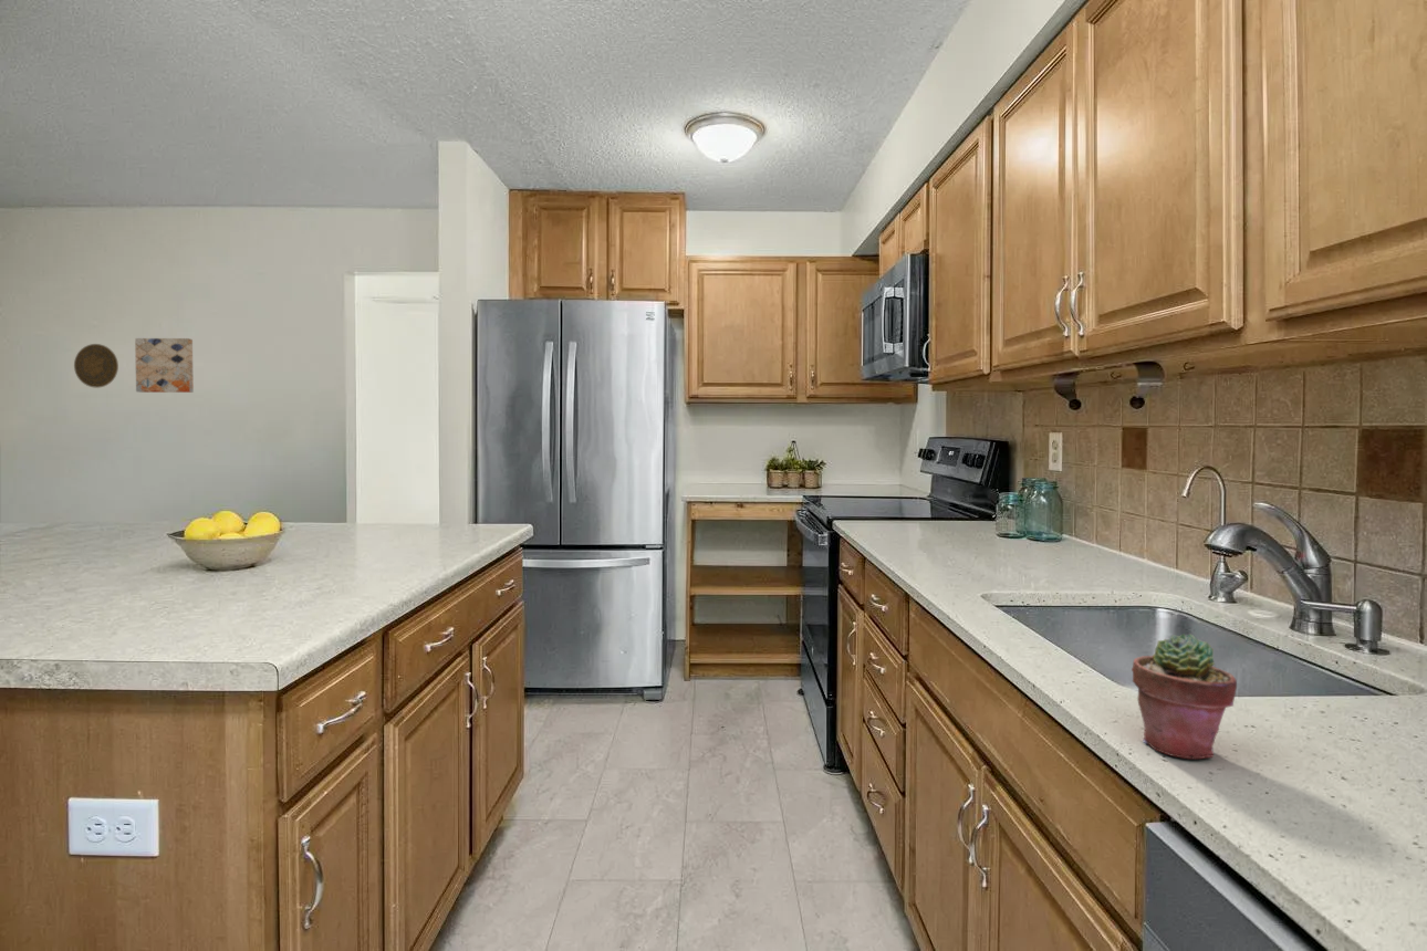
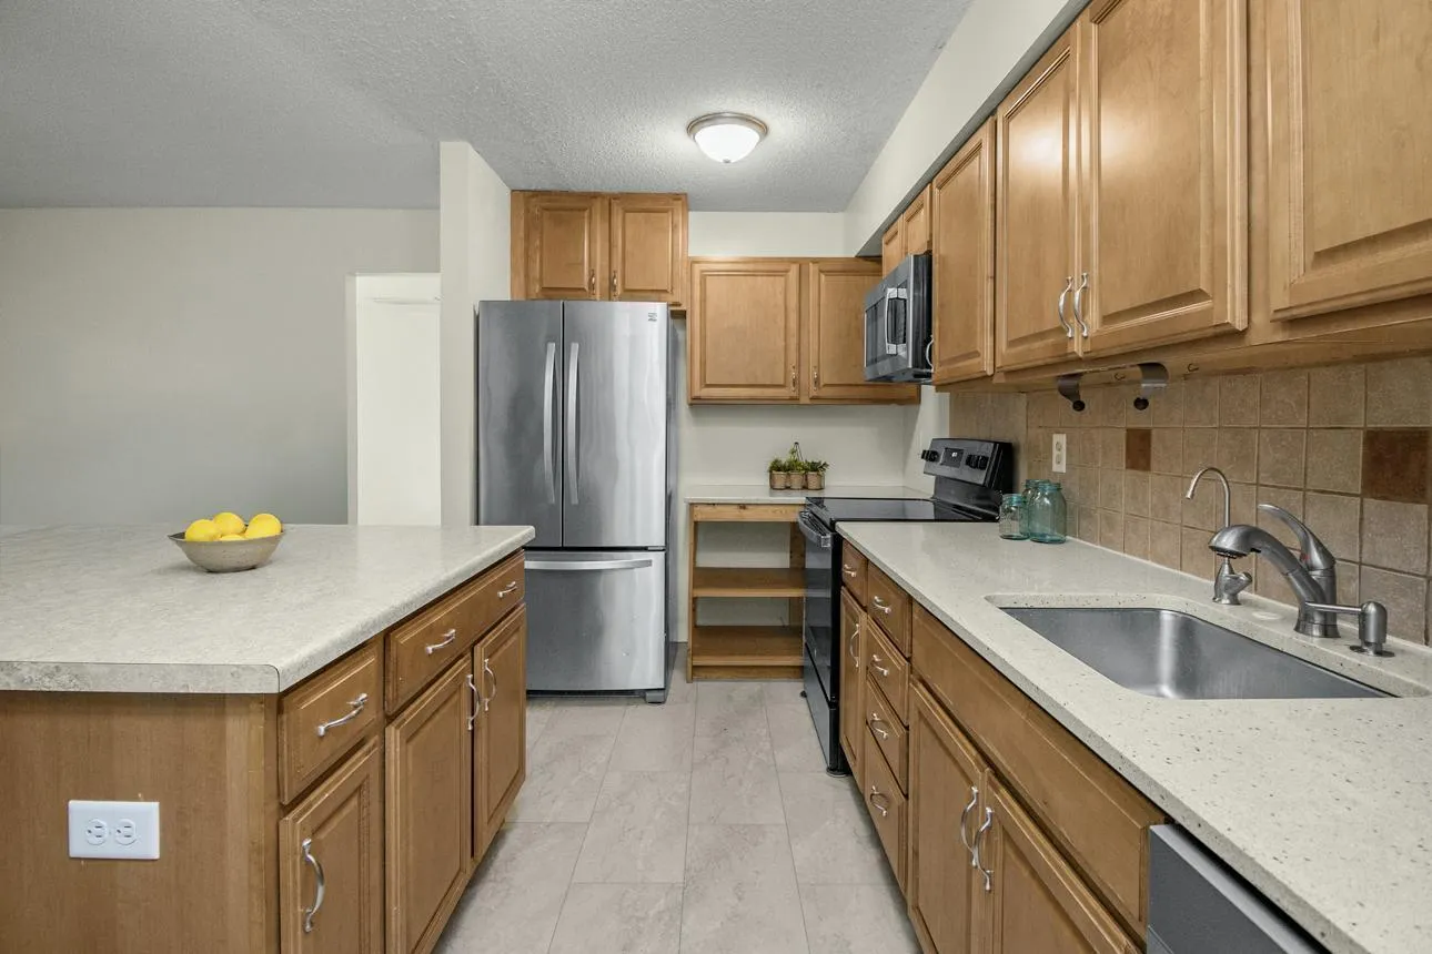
- potted succulent (1181, 691)
- wall art (164, 365)
- decorative plate (94, 365)
